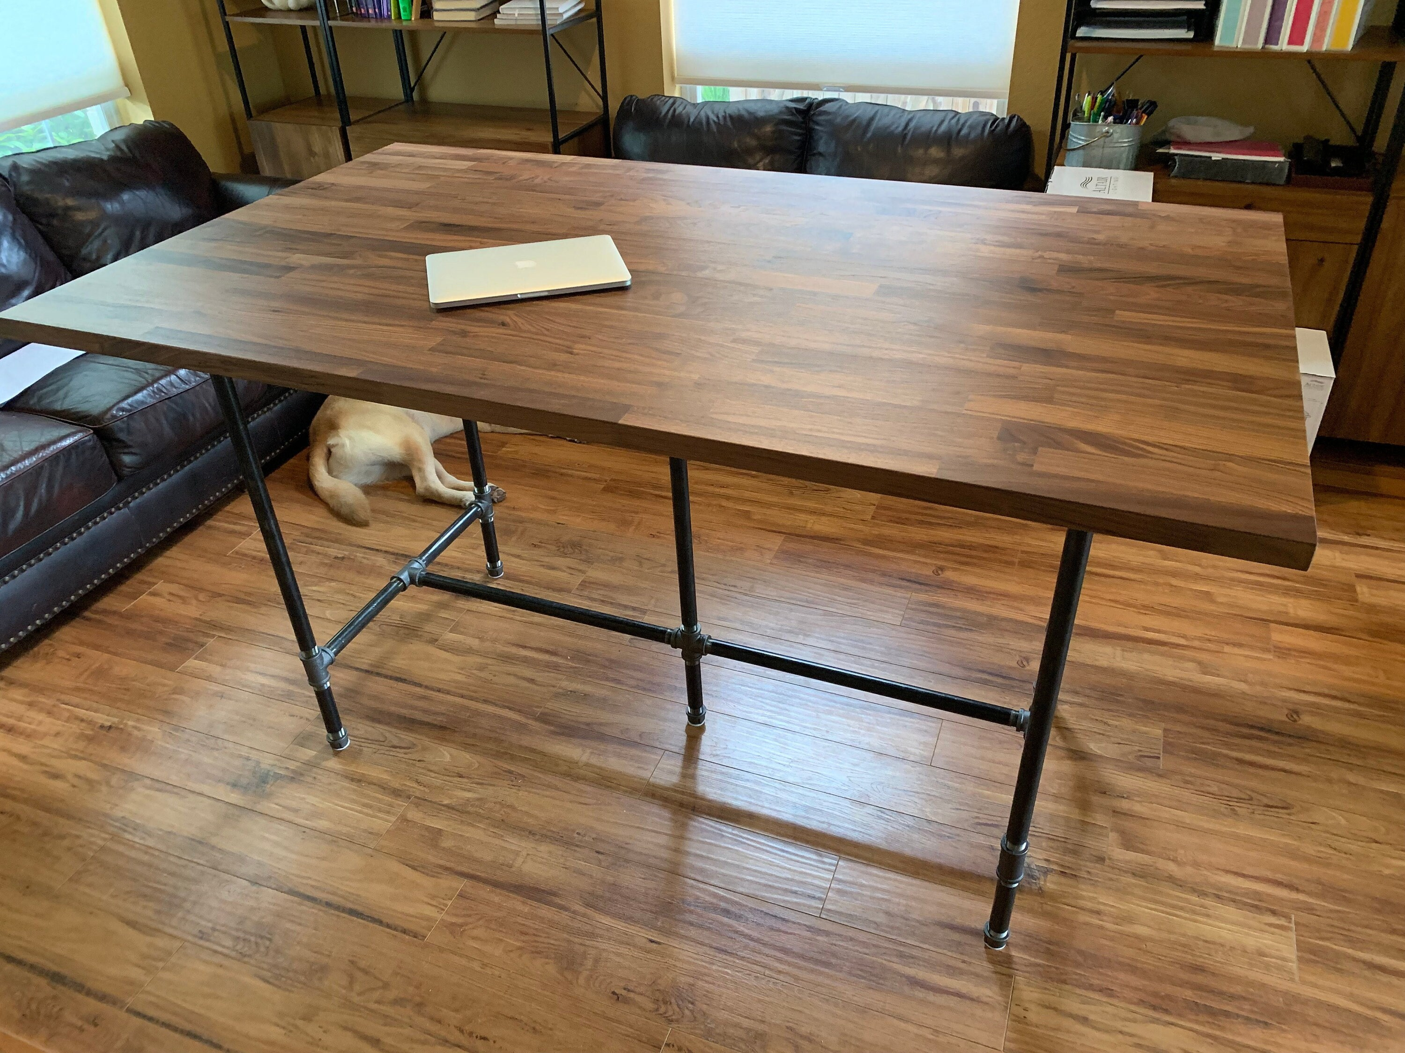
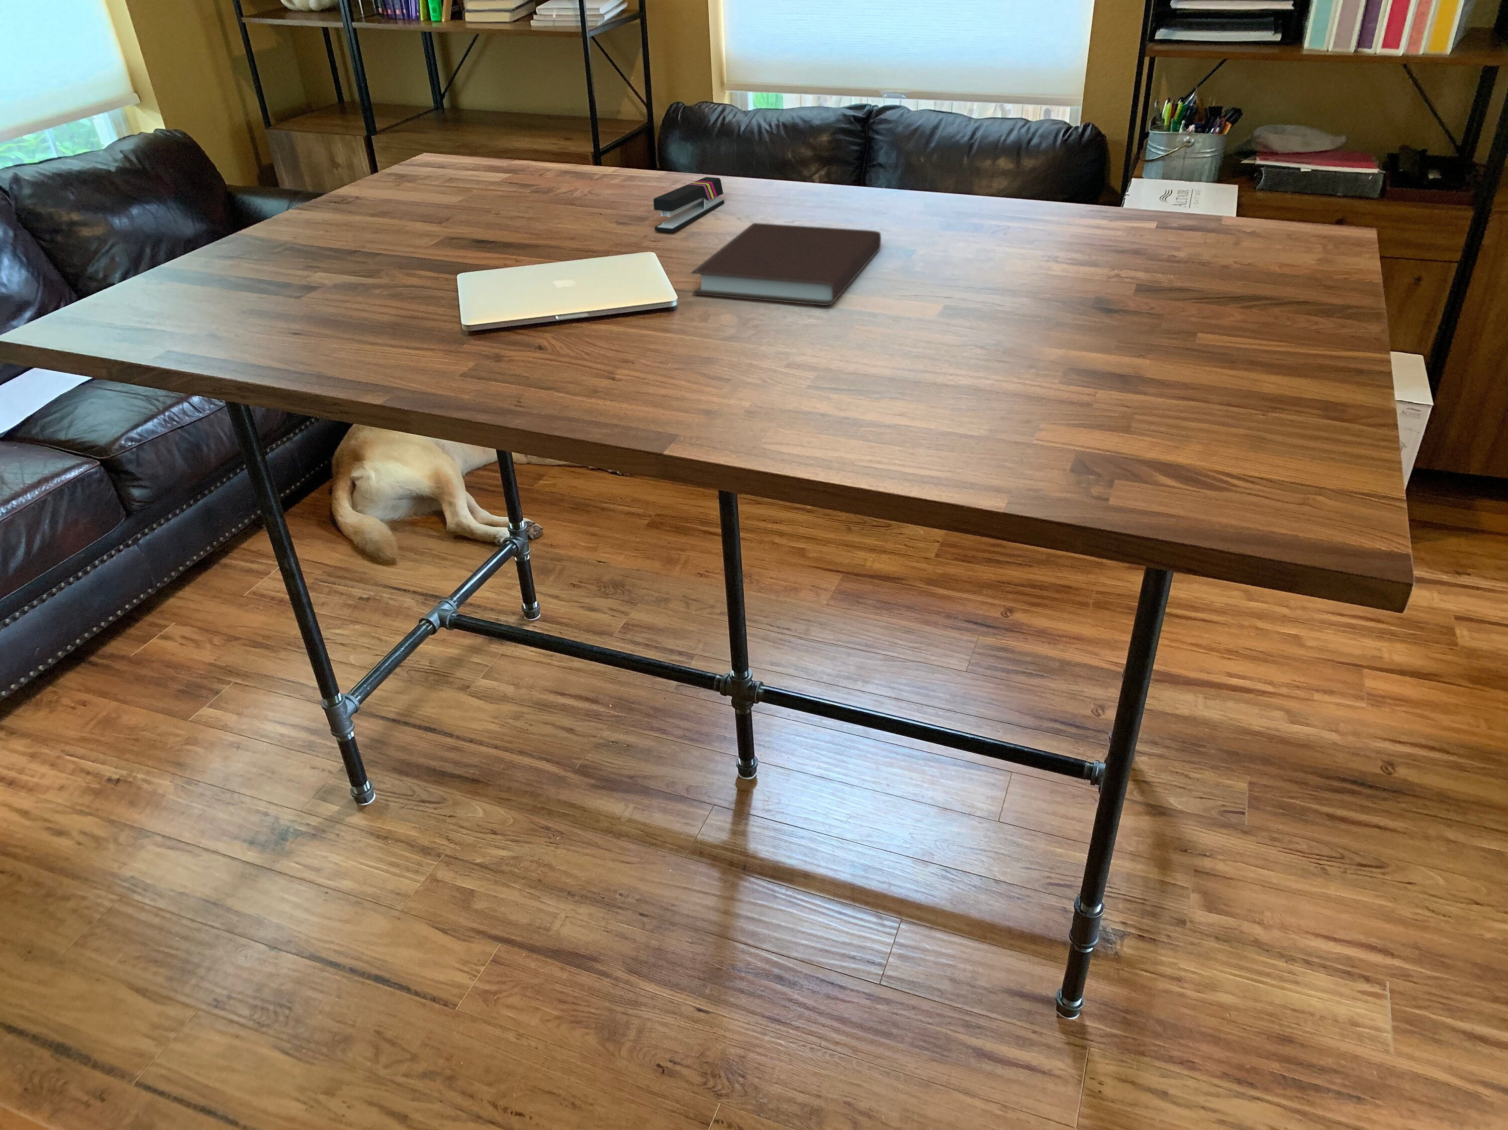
+ notebook (790, 261)
+ stapler (690, 201)
